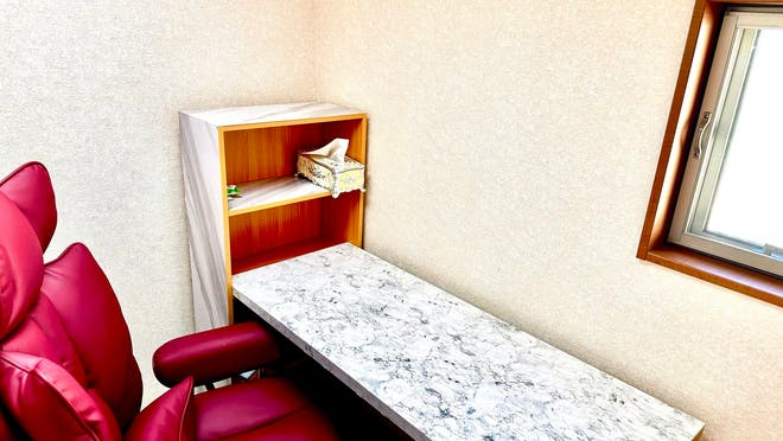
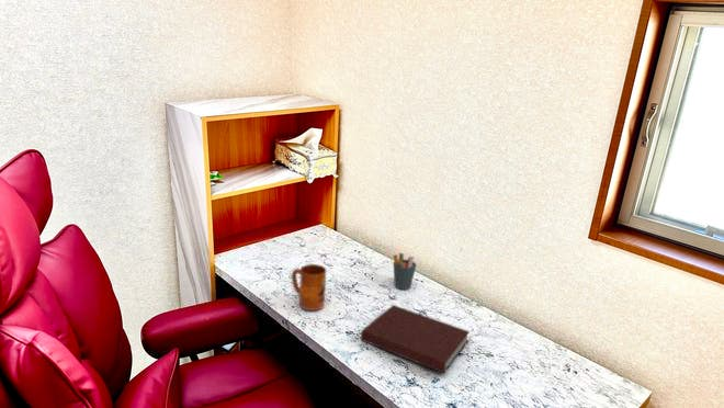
+ notebook (416, 336)
+ pen holder (404, 269)
+ mug (307, 285)
